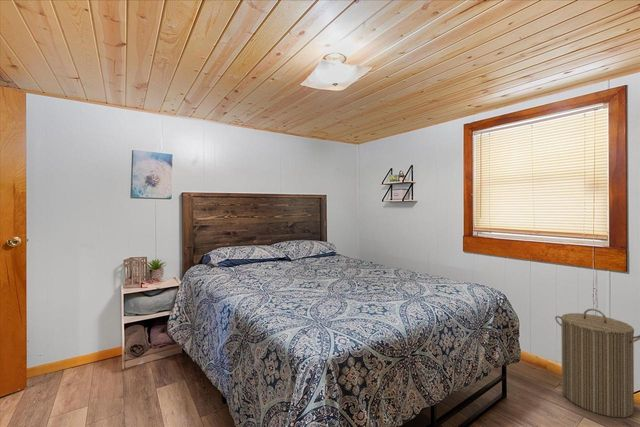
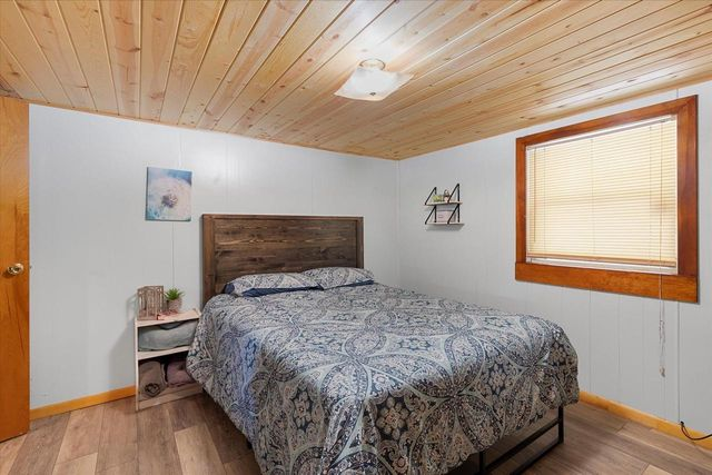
- laundry hamper (595, 355)
